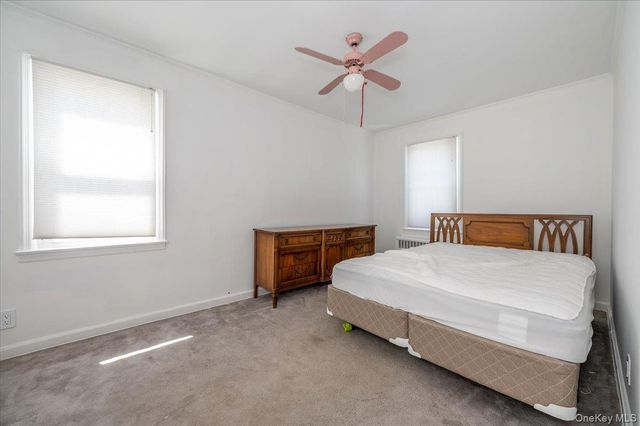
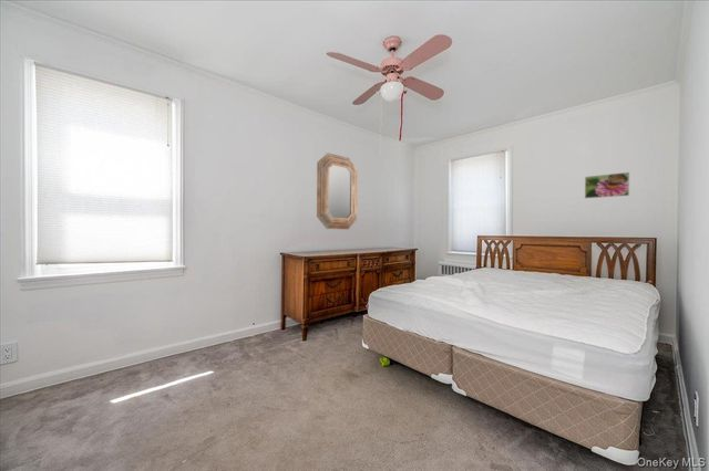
+ home mirror (339, 191)
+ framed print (606, 186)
